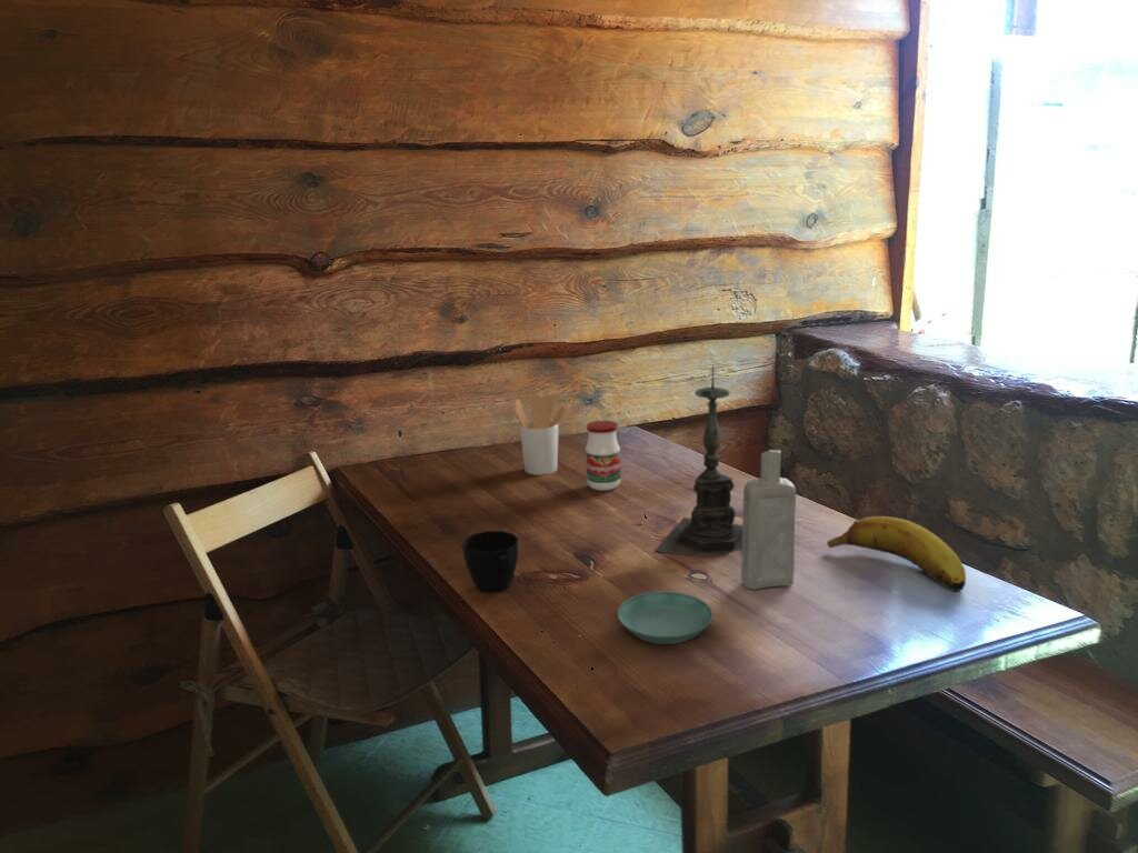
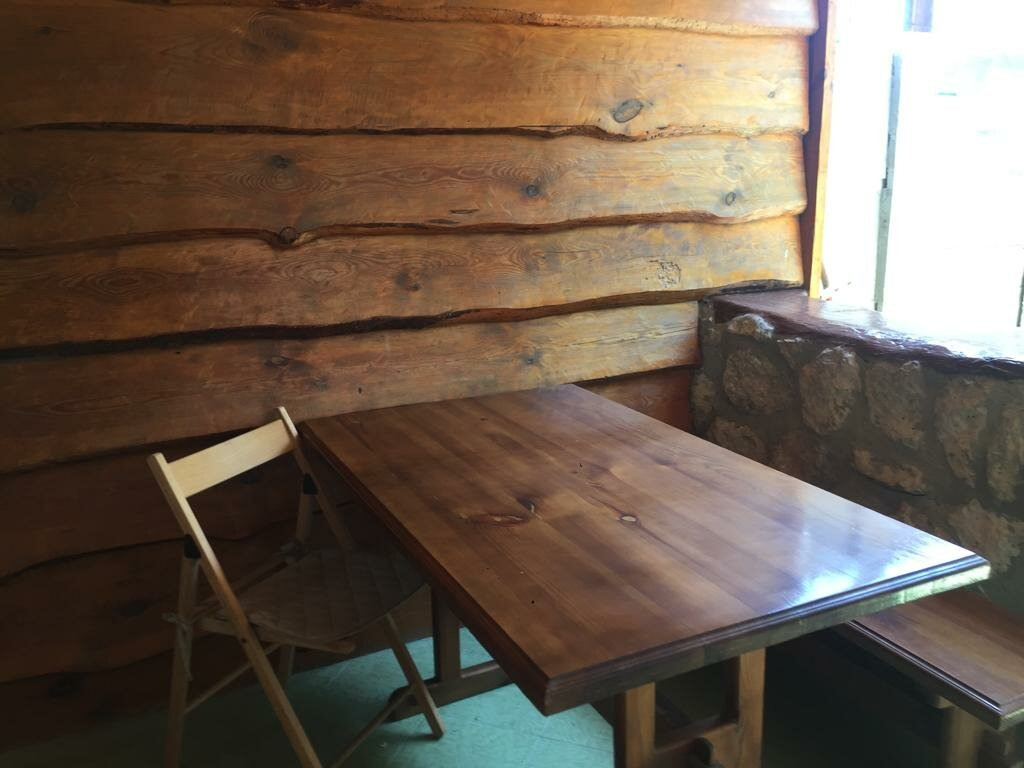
- utensil holder (540, 432)
- cup (491, 565)
- jar (602, 455)
- fruit (892, 549)
- candle holder (709, 453)
- bottle (768, 516)
- saucer (665, 620)
